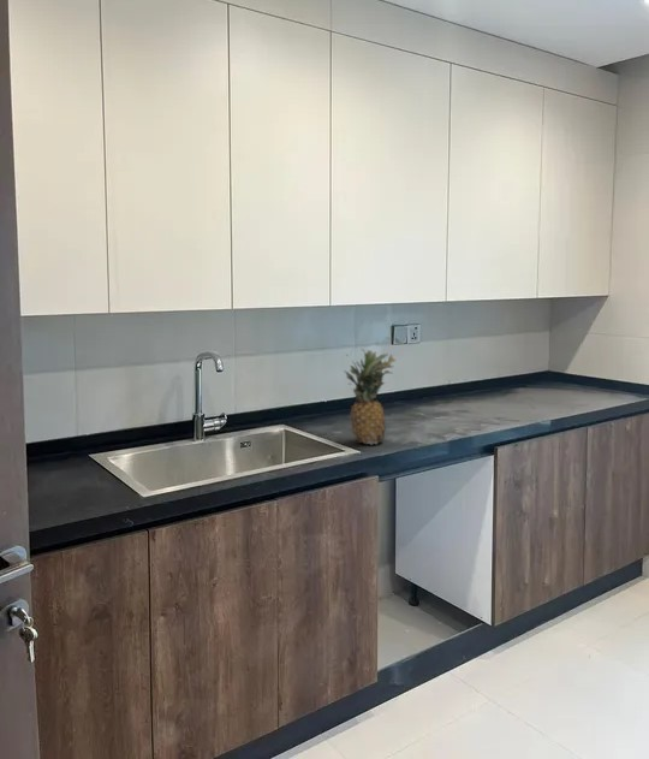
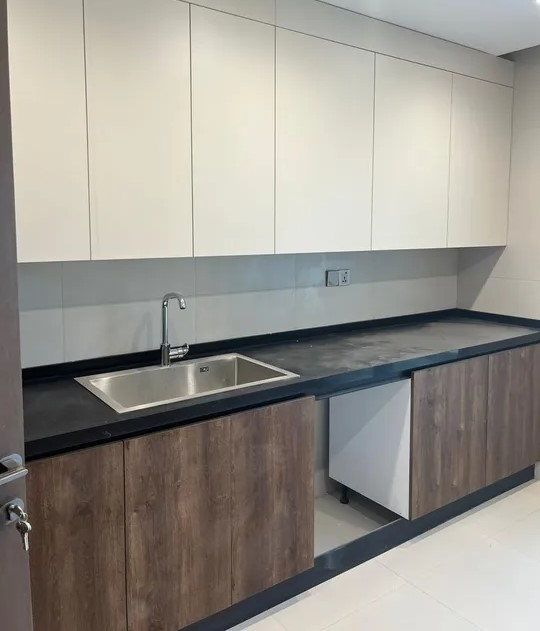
- fruit (371, 396)
